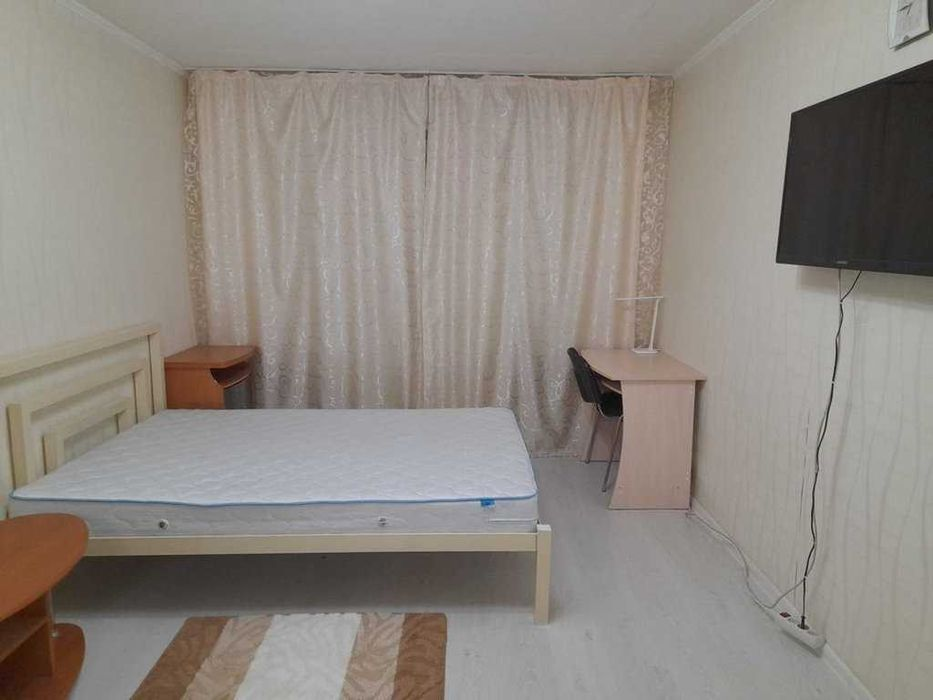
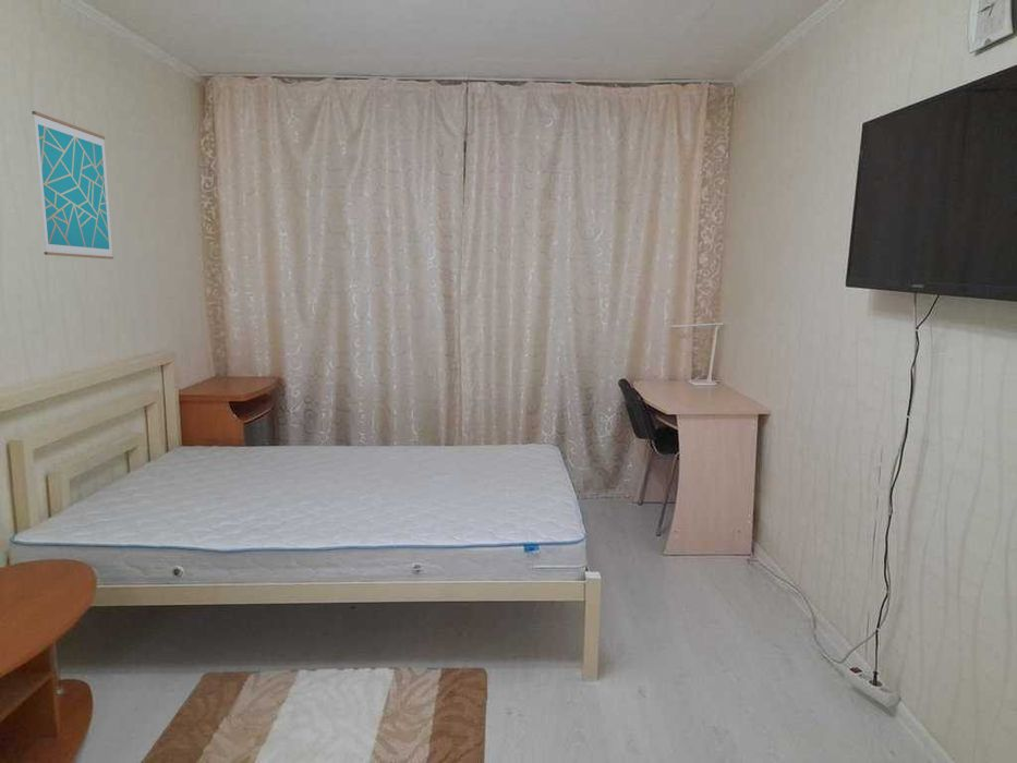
+ wall art (76, 192)
